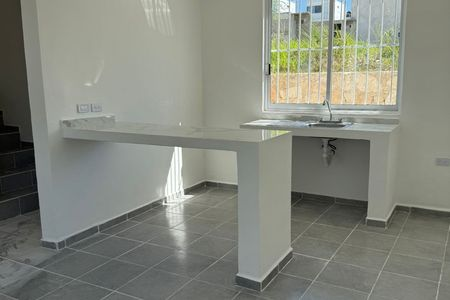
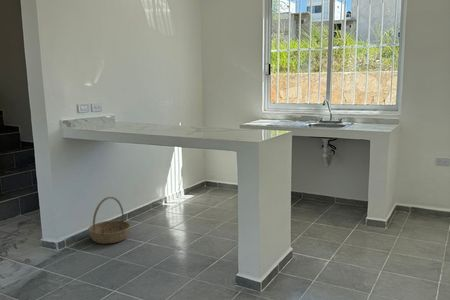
+ basket (108, 221)
